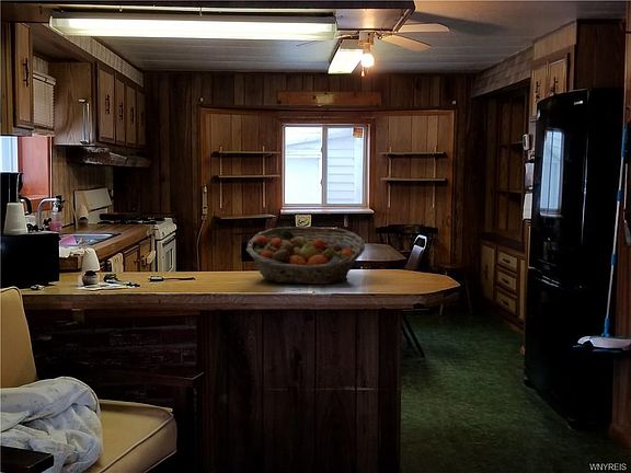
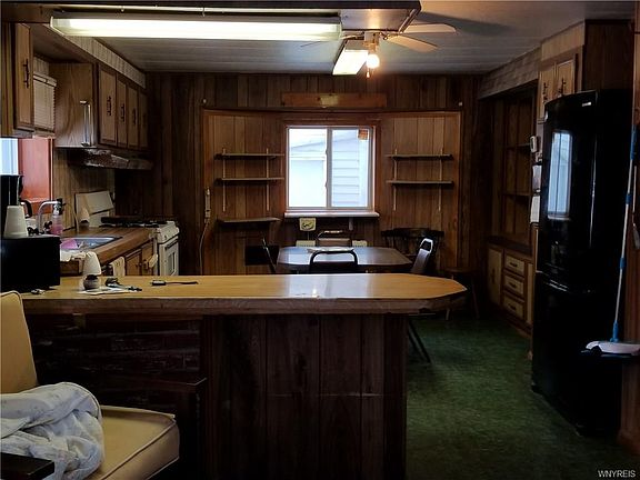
- fruit basket (305, 254)
